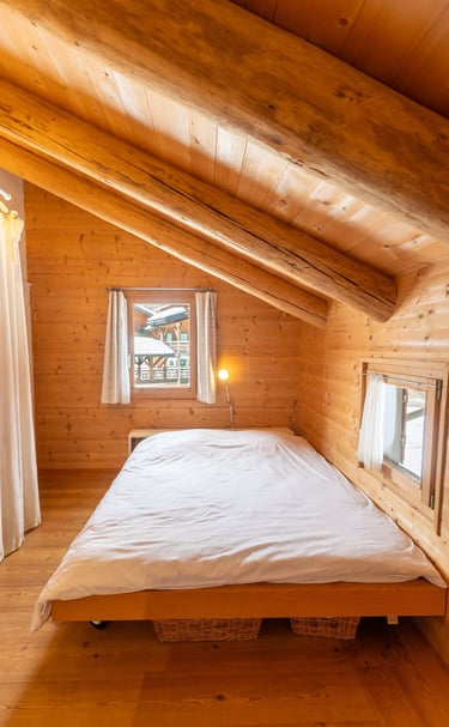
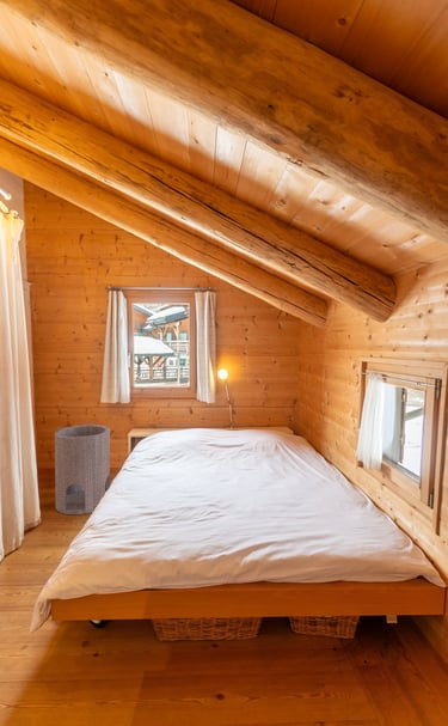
+ cylinder (82, 464)
